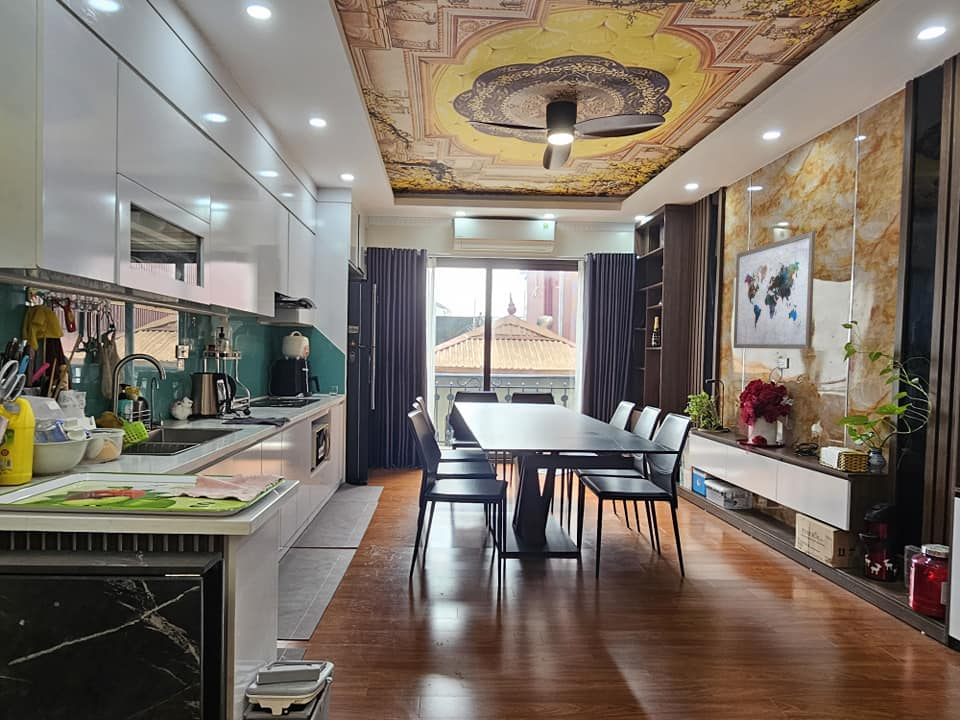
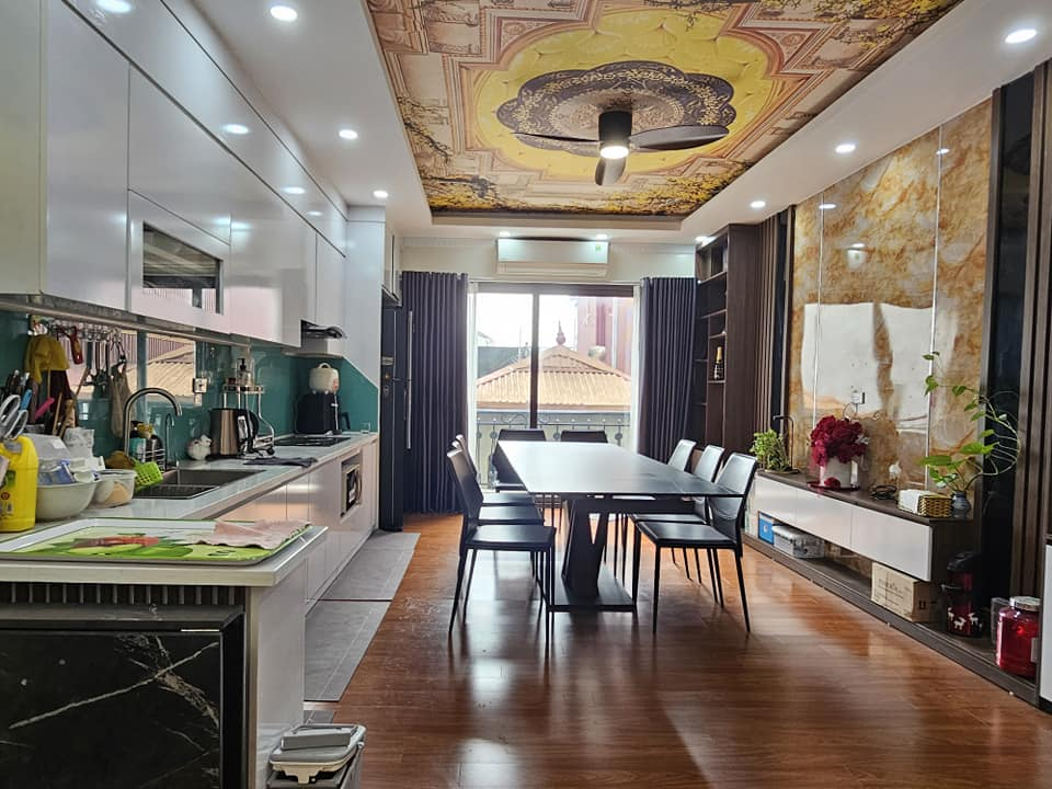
- wall art (769, 296)
